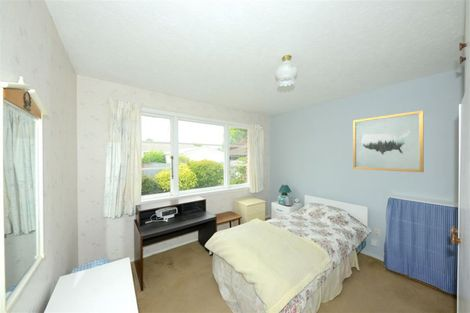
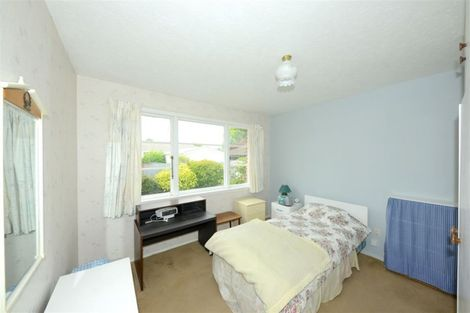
- wall art (384, 143)
